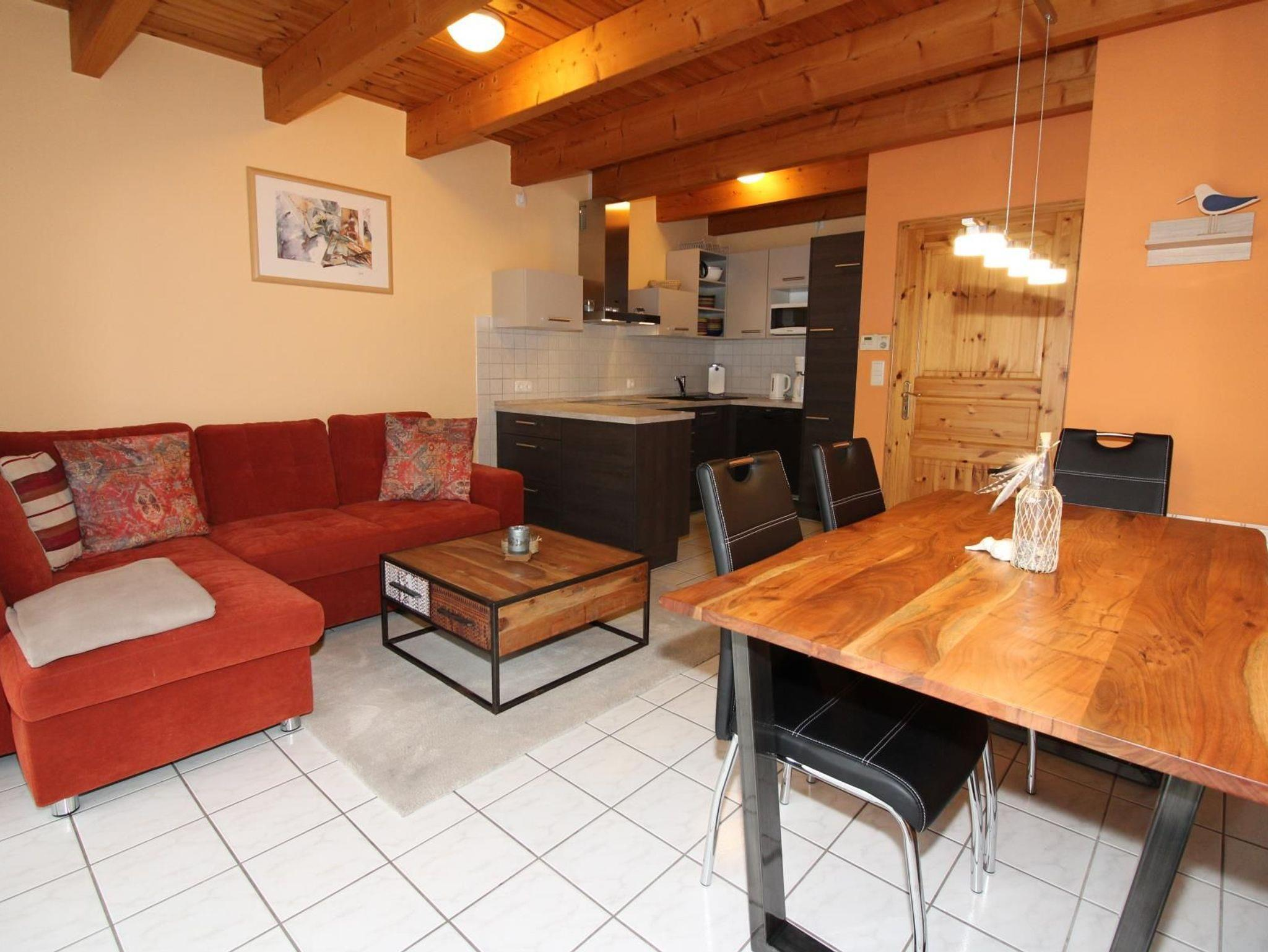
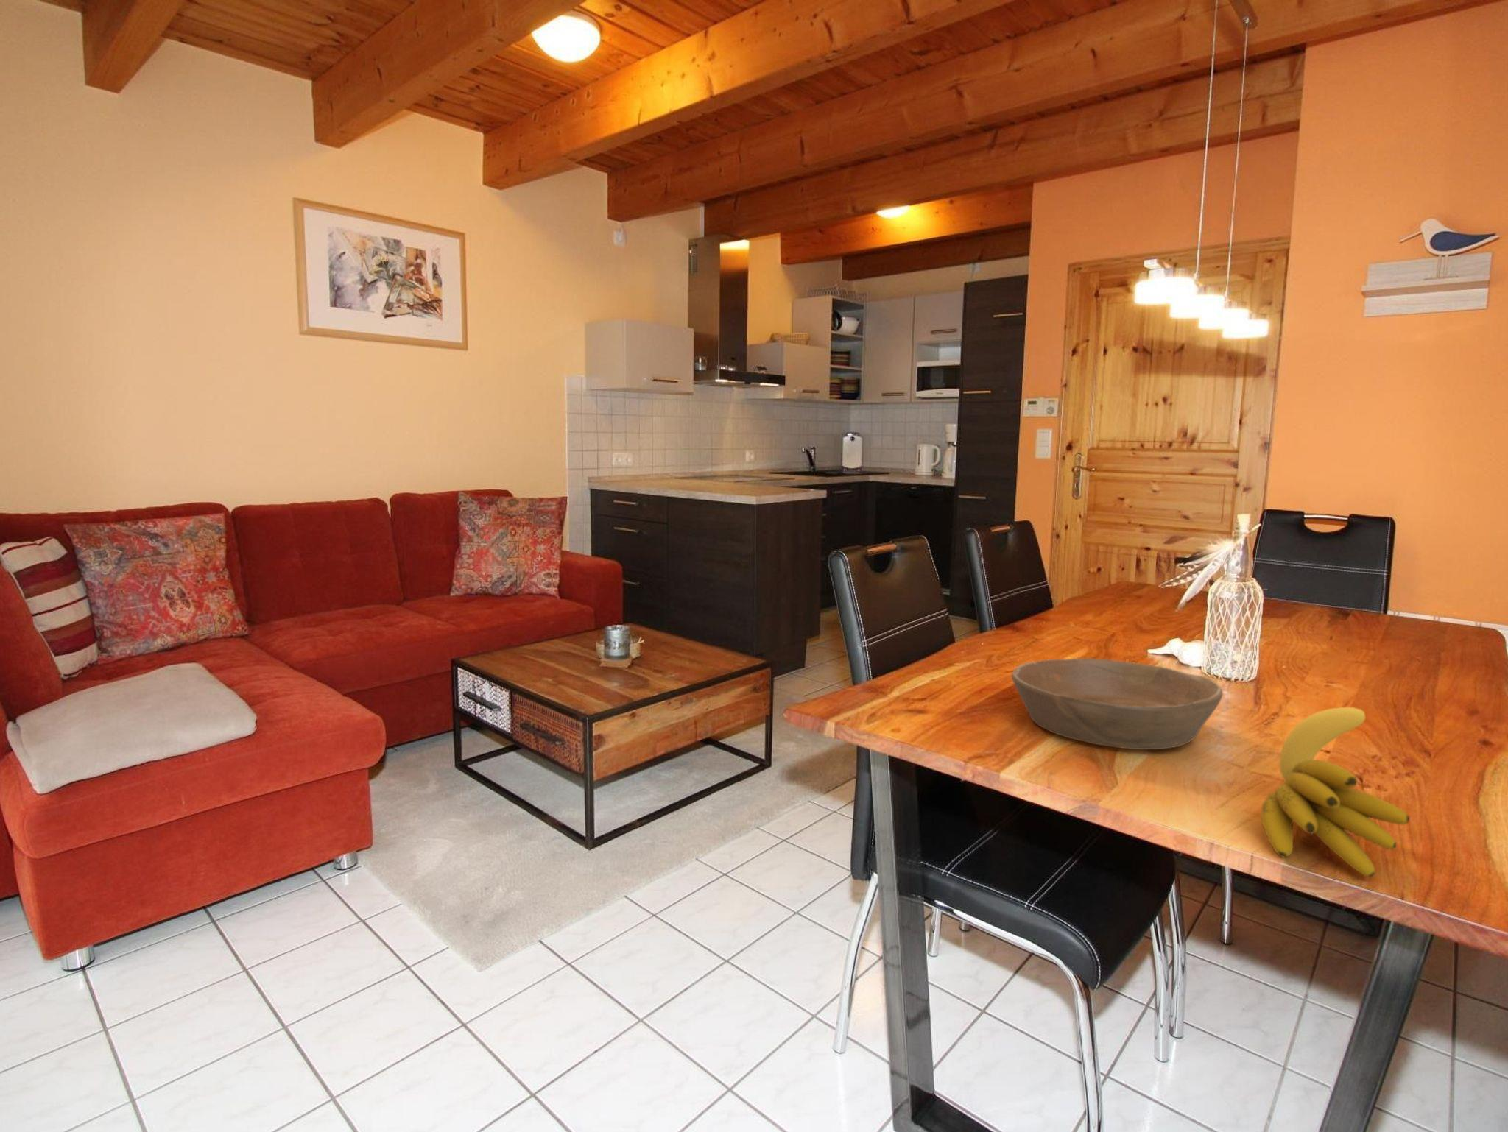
+ bowl (1108, 700)
+ banana (1336, 780)
